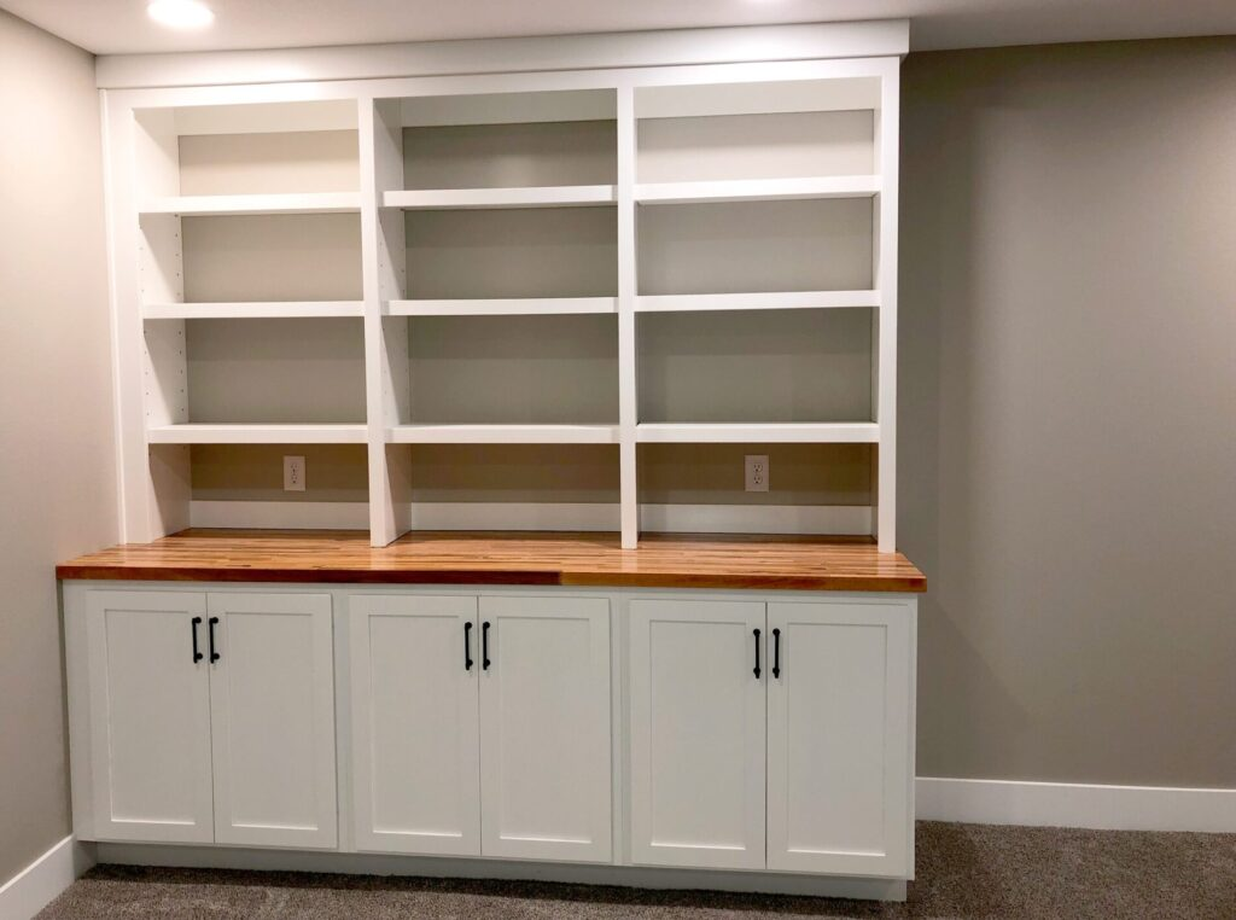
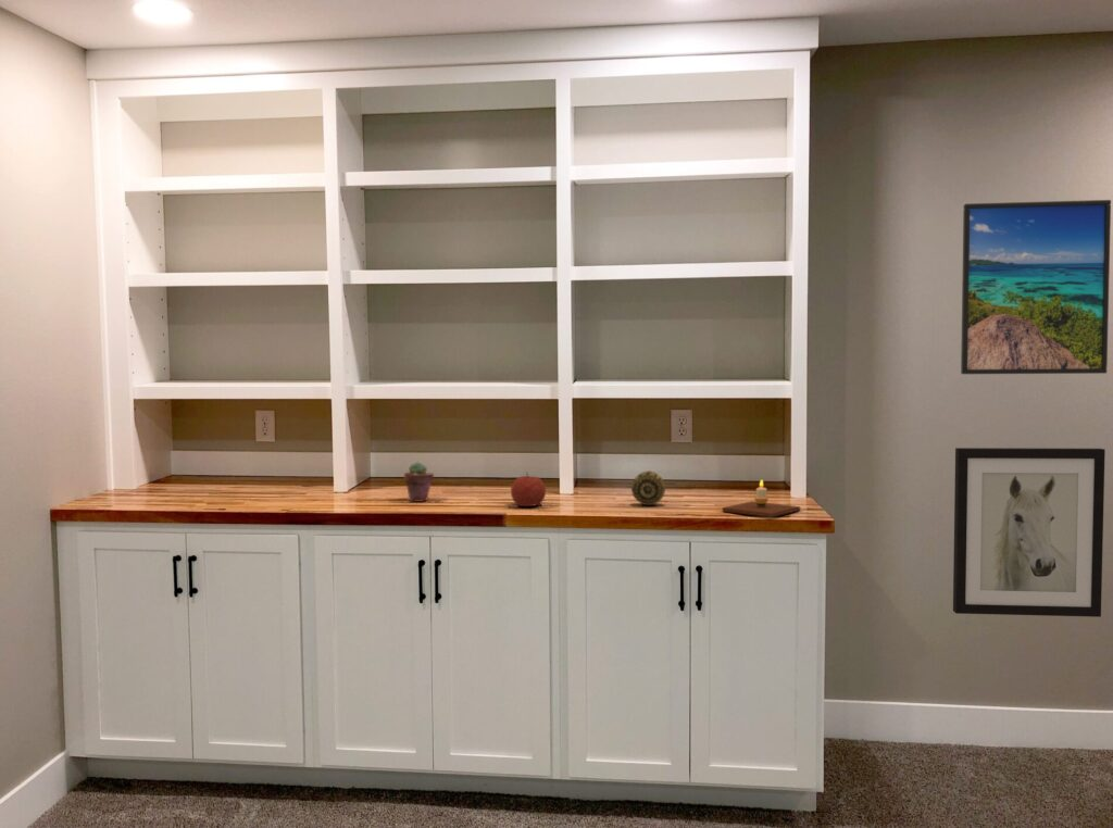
+ wall art (1027, 531)
+ decorative ball (648, 488)
+ potted succulent (418, 480)
+ fruit (527, 488)
+ candle (761, 494)
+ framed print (1034, 288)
